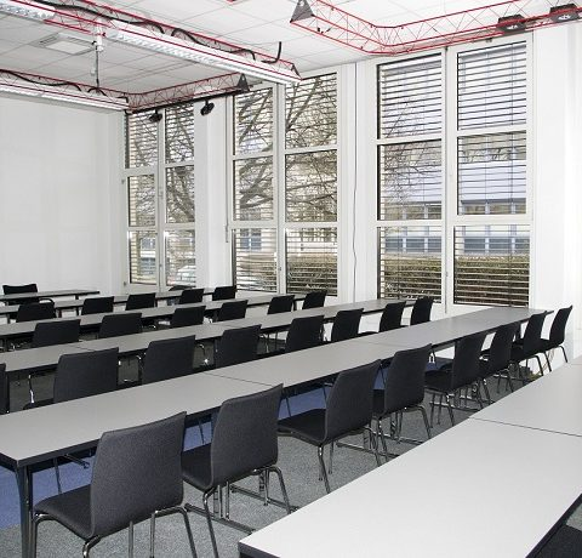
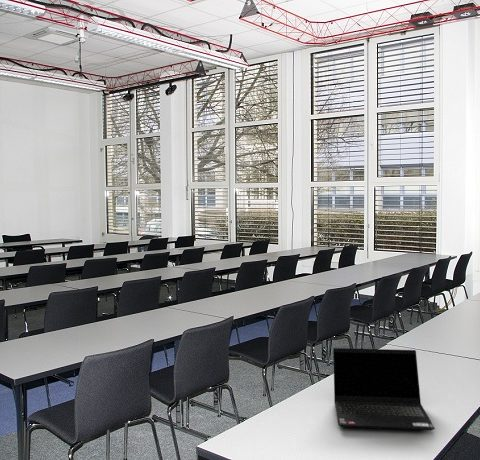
+ laptop computer (379, 386)
